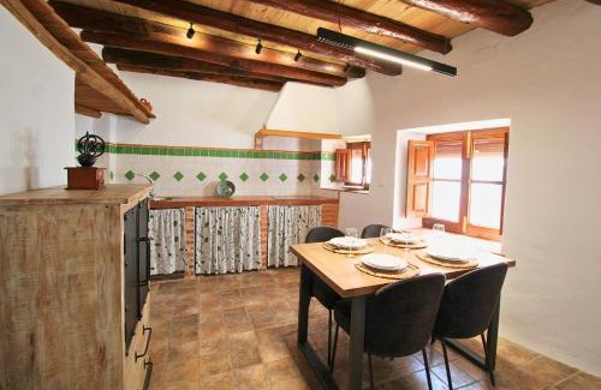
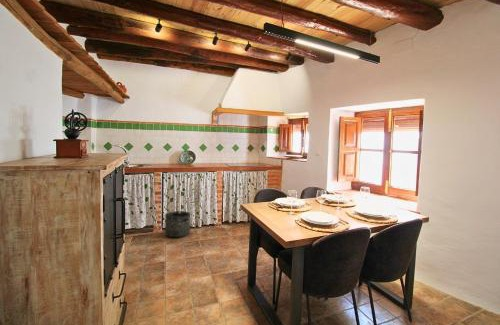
+ basket (177, 224)
